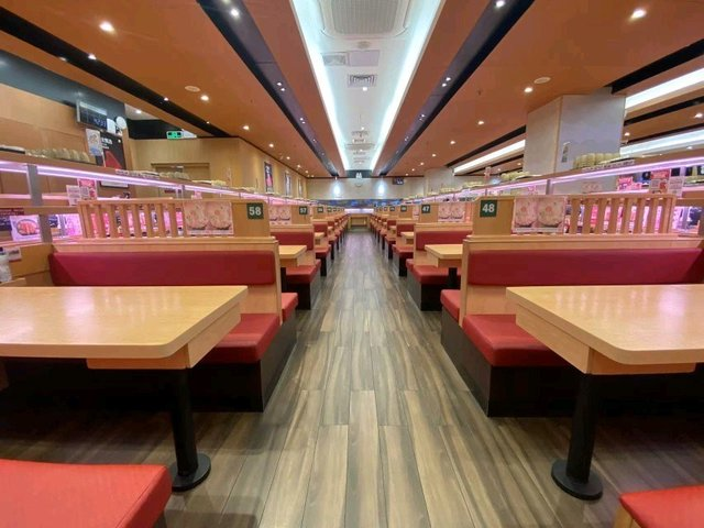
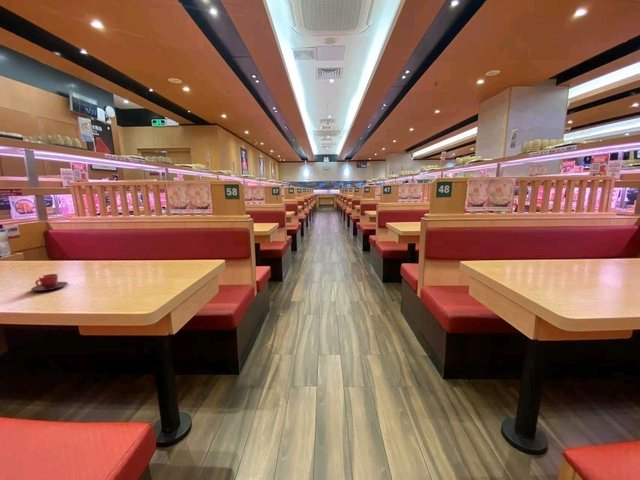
+ teacup (49, 281)
